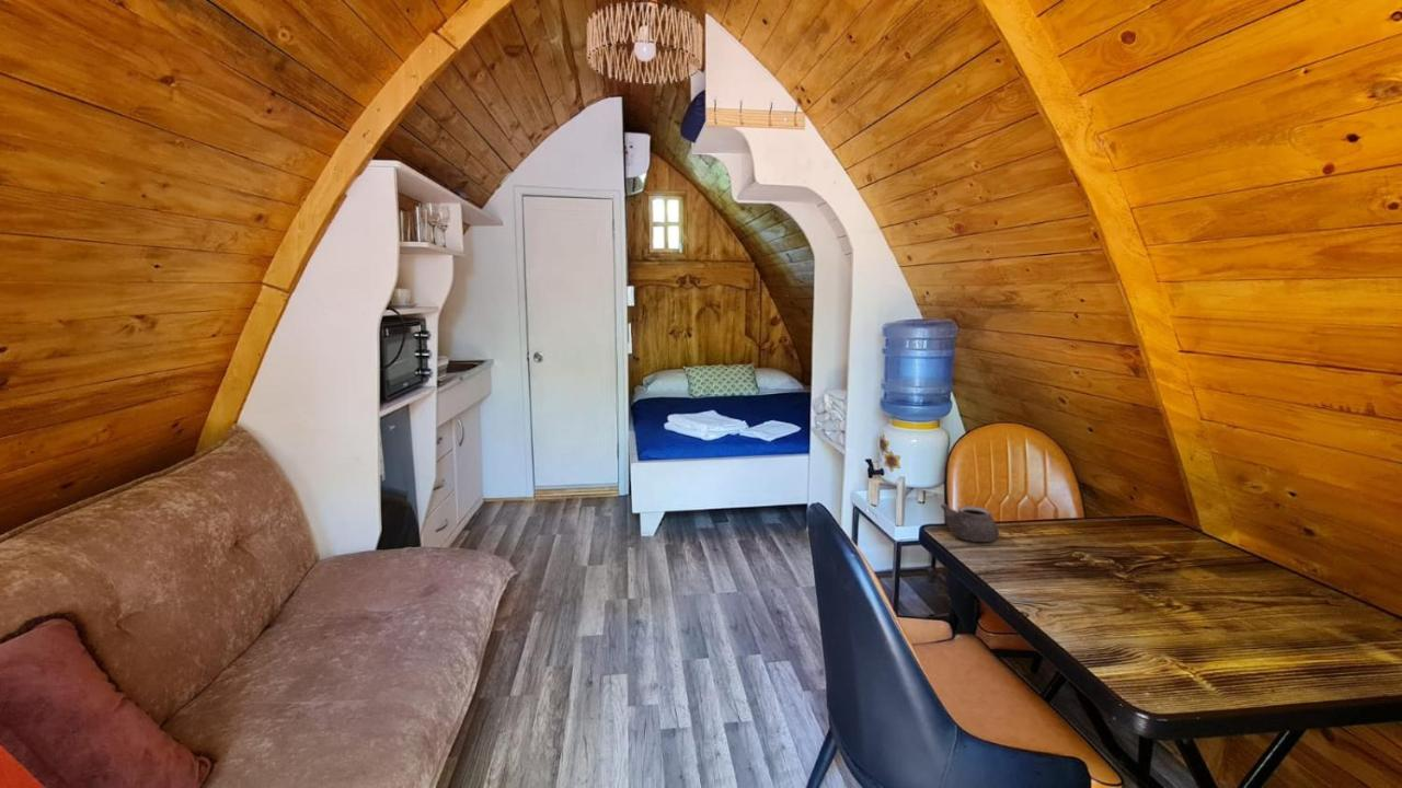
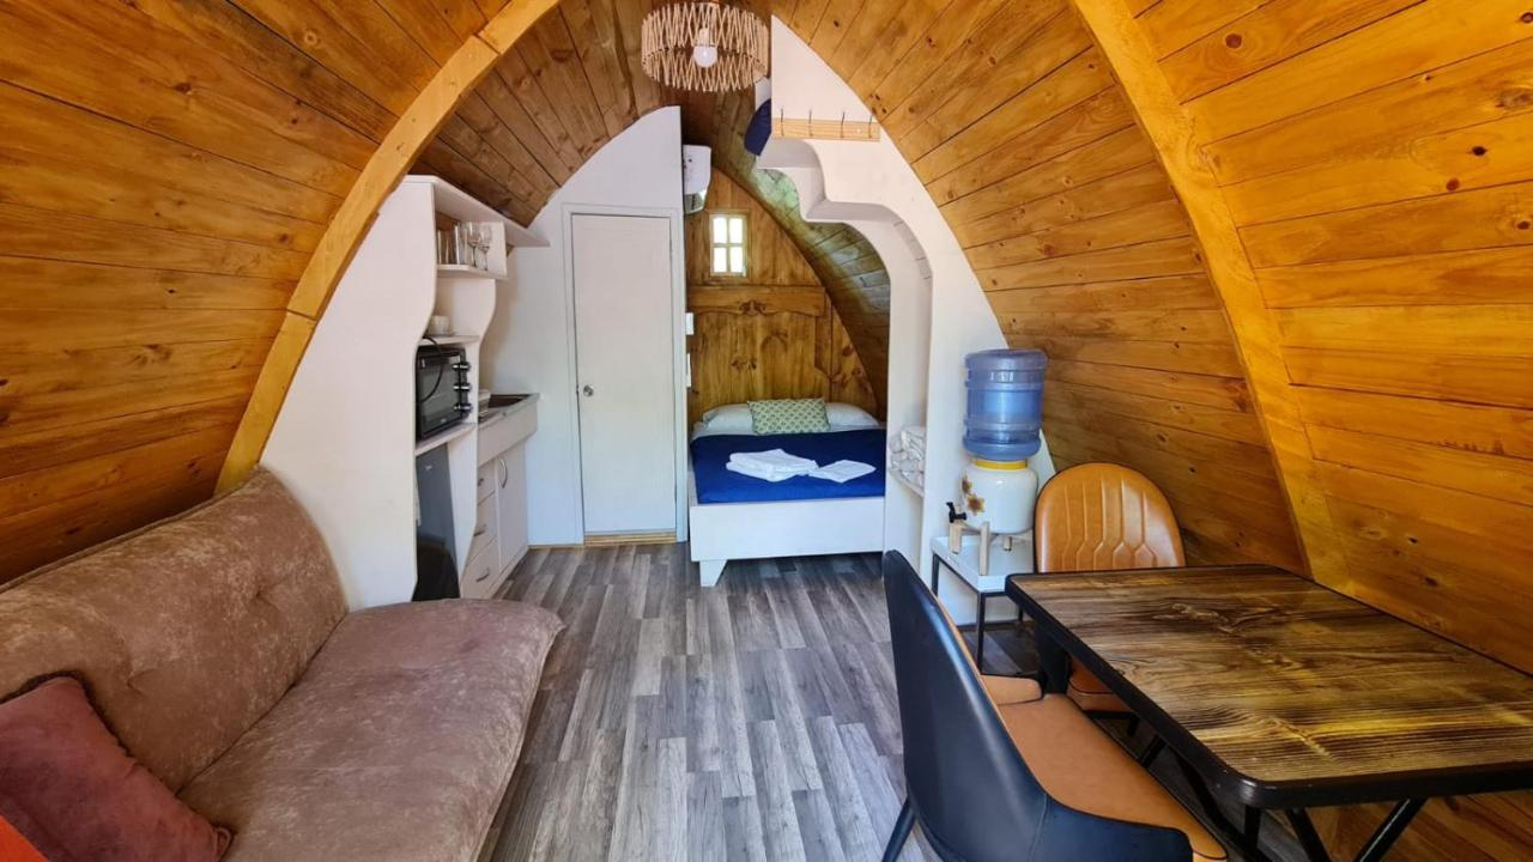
- teapot (964, 521)
